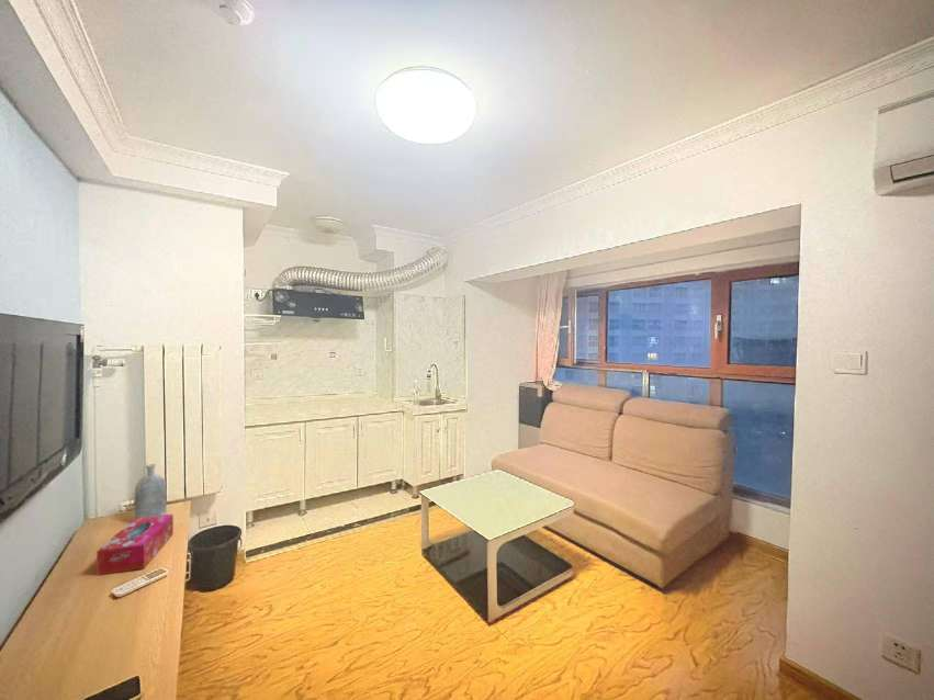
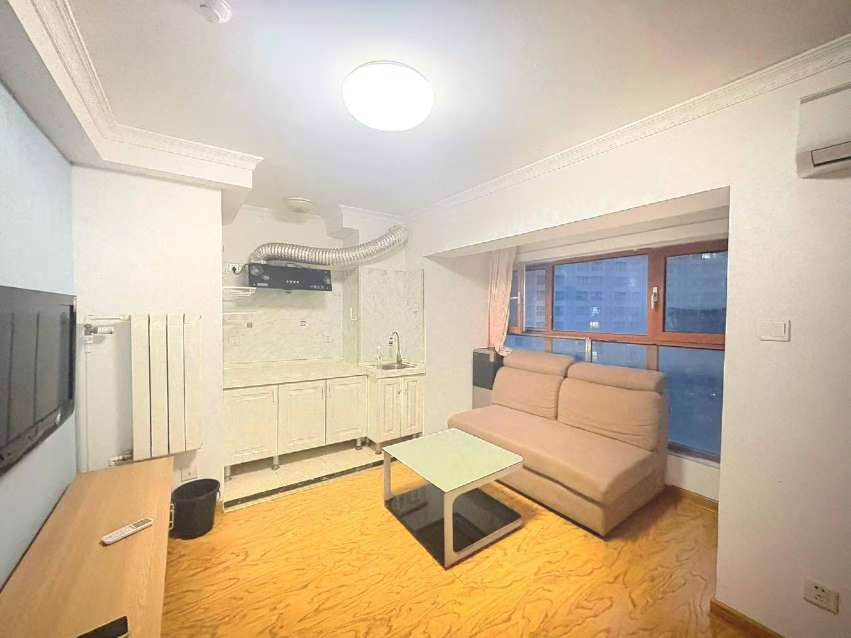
- bottle (150, 493)
- tissue box (138, 541)
